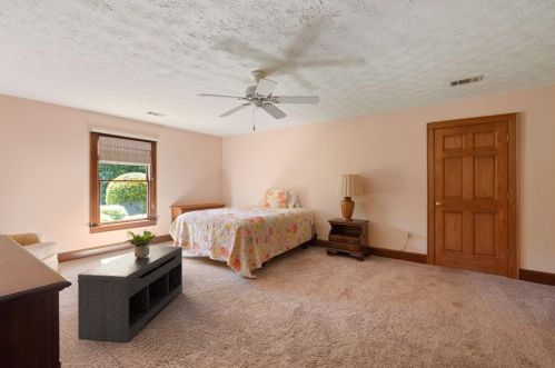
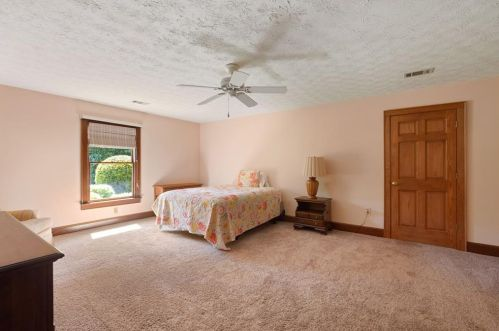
- potted plant (141, 242)
- bench (139, 284)
